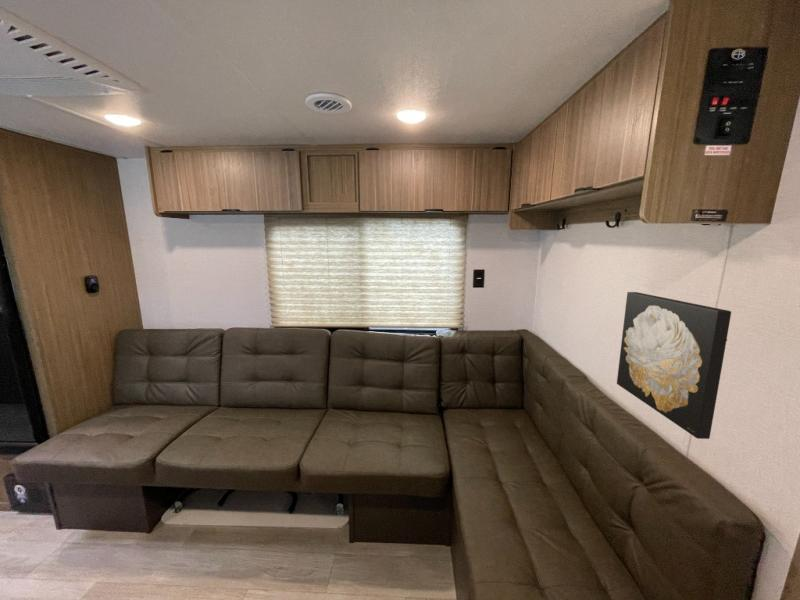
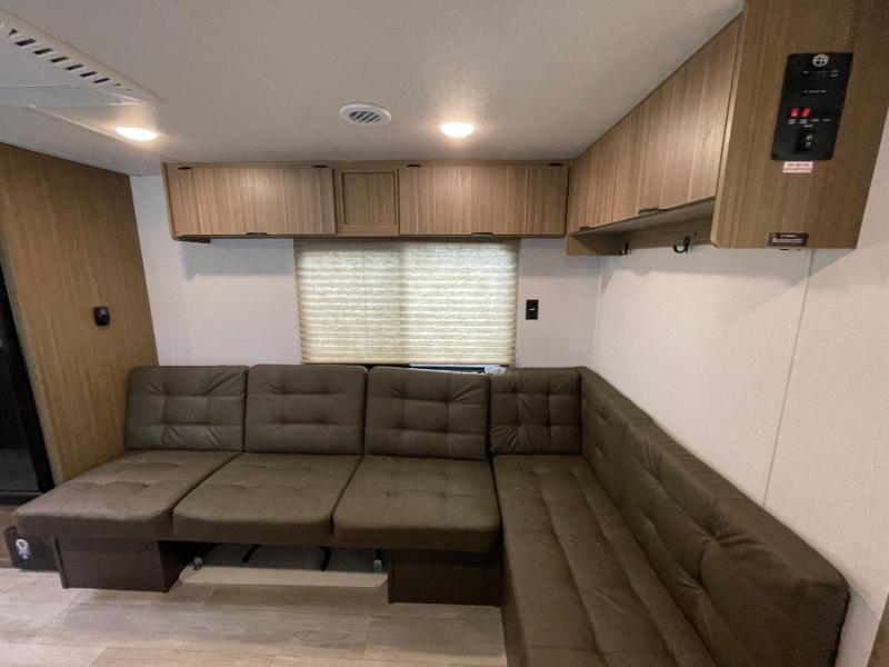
- wall art (663, 354)
